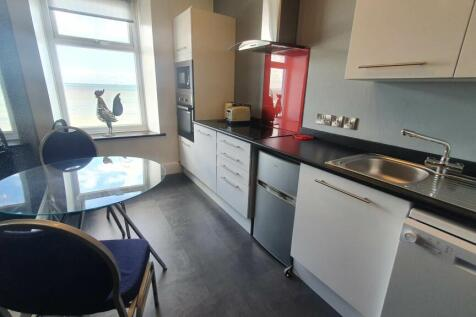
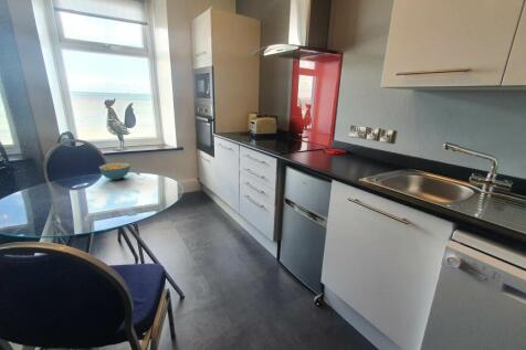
+ cereal bowl (115, 172)
